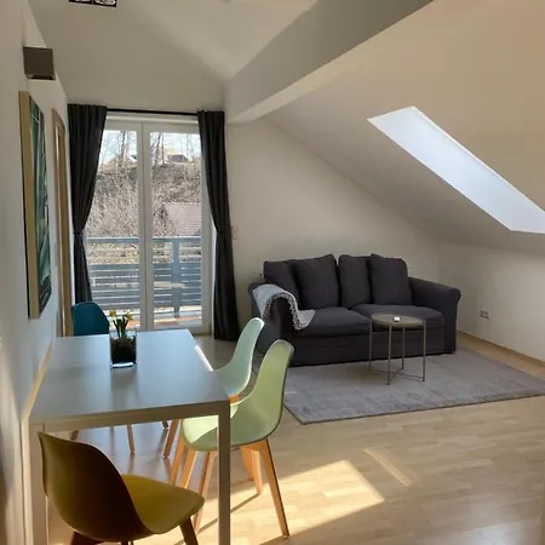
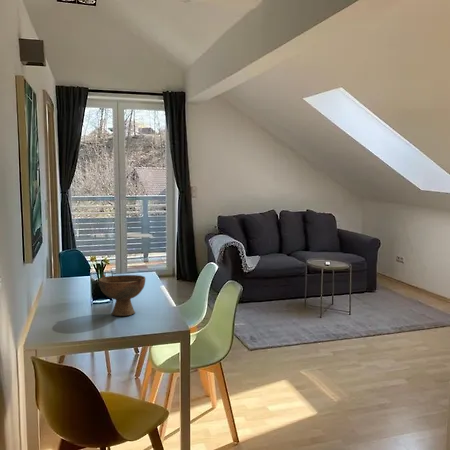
+ bowl (123, 294)
